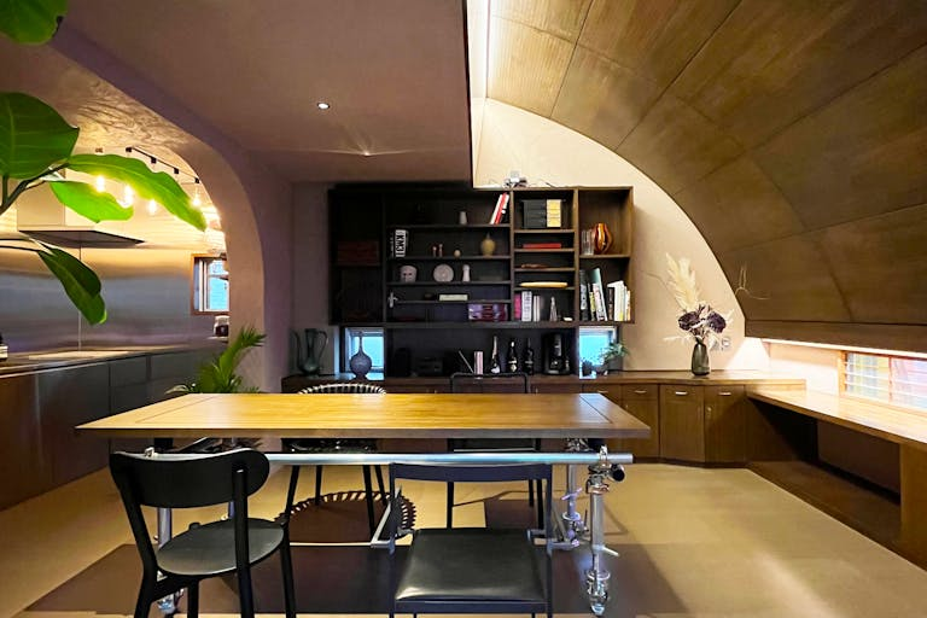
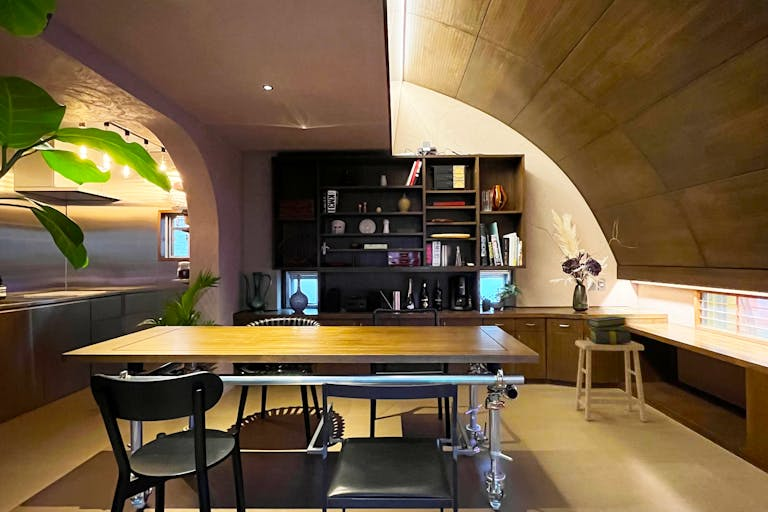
+ stool (608, 392)
+ stack of books (608, 329)
